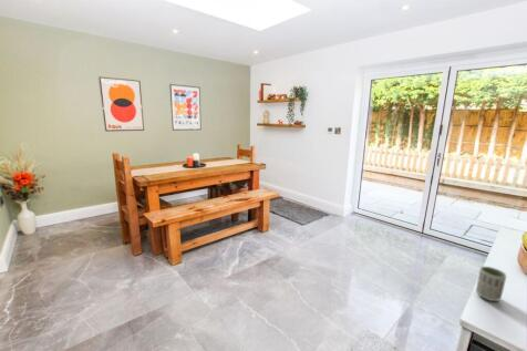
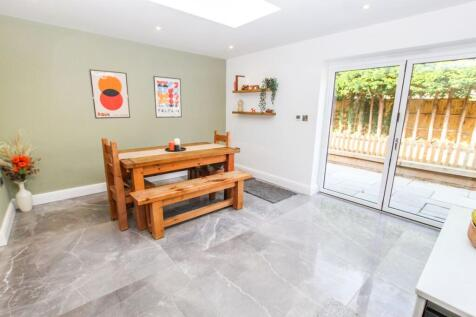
- cup (489, 283)
